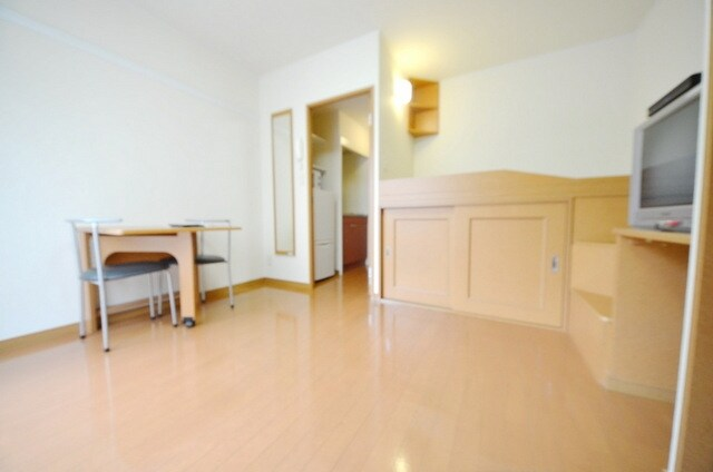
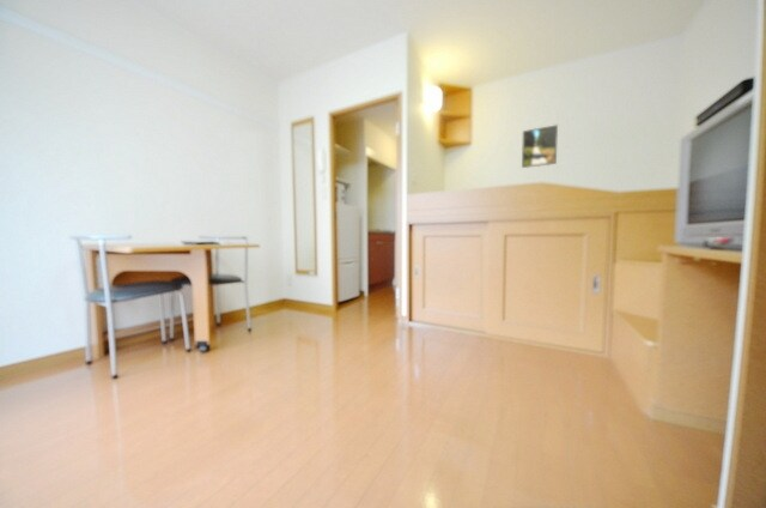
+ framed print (539, 146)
